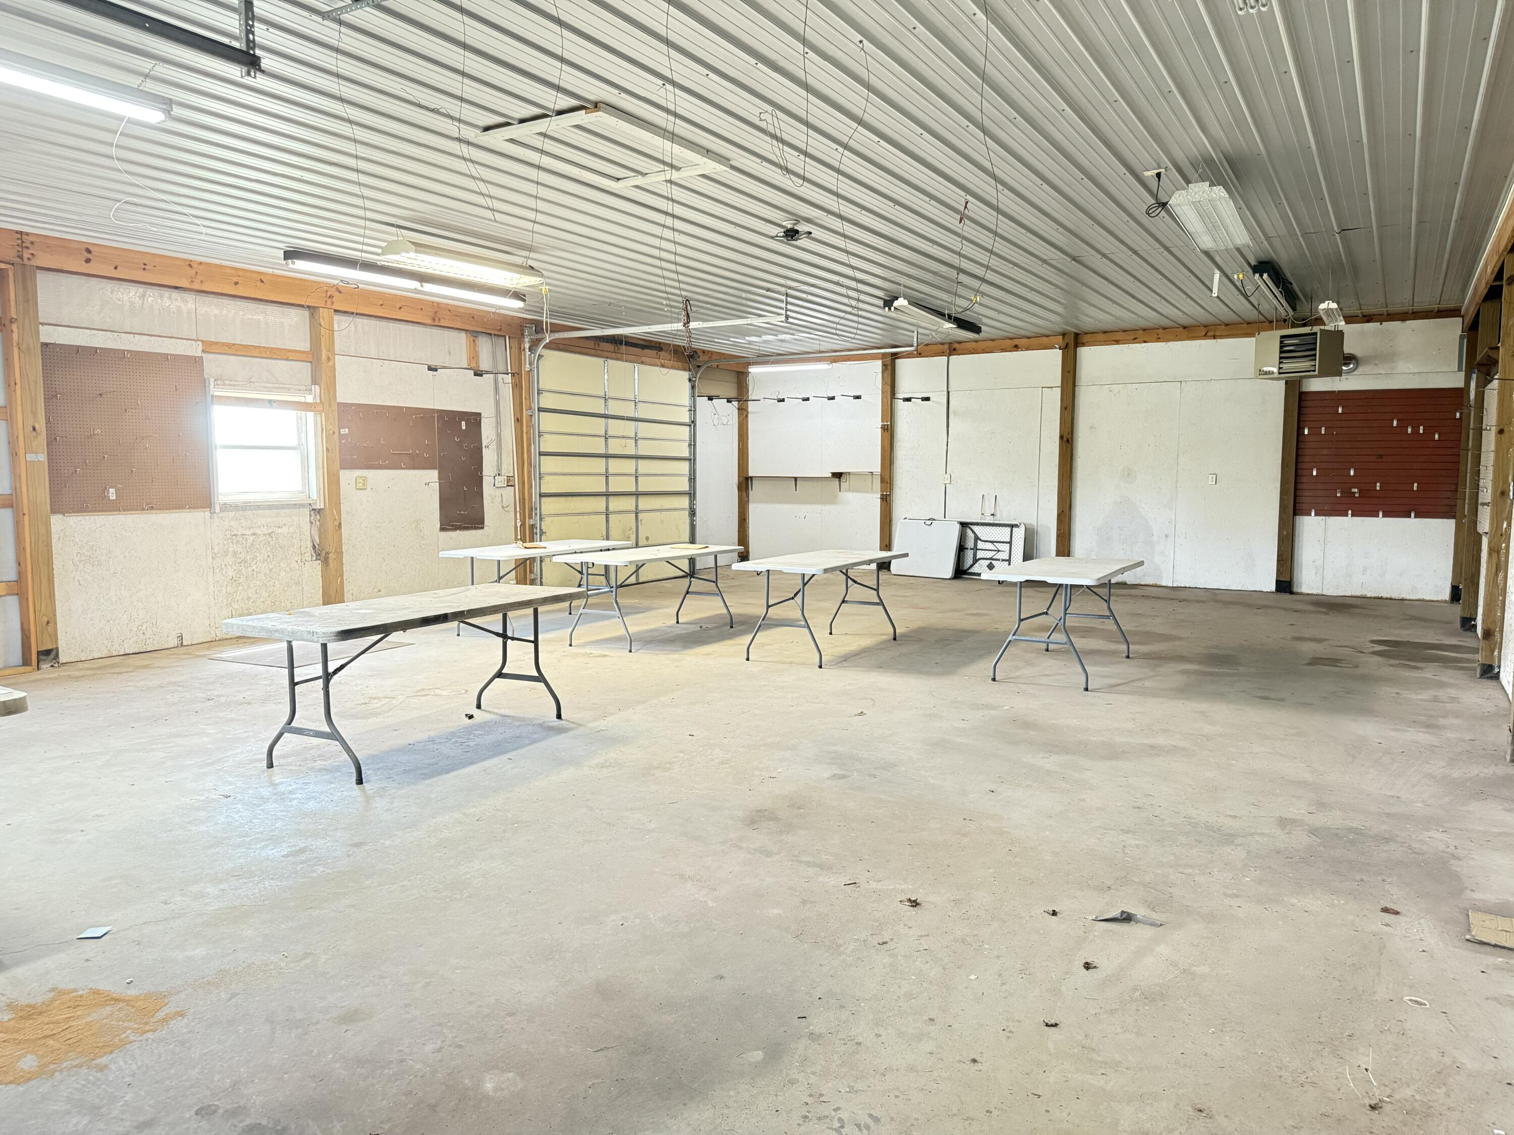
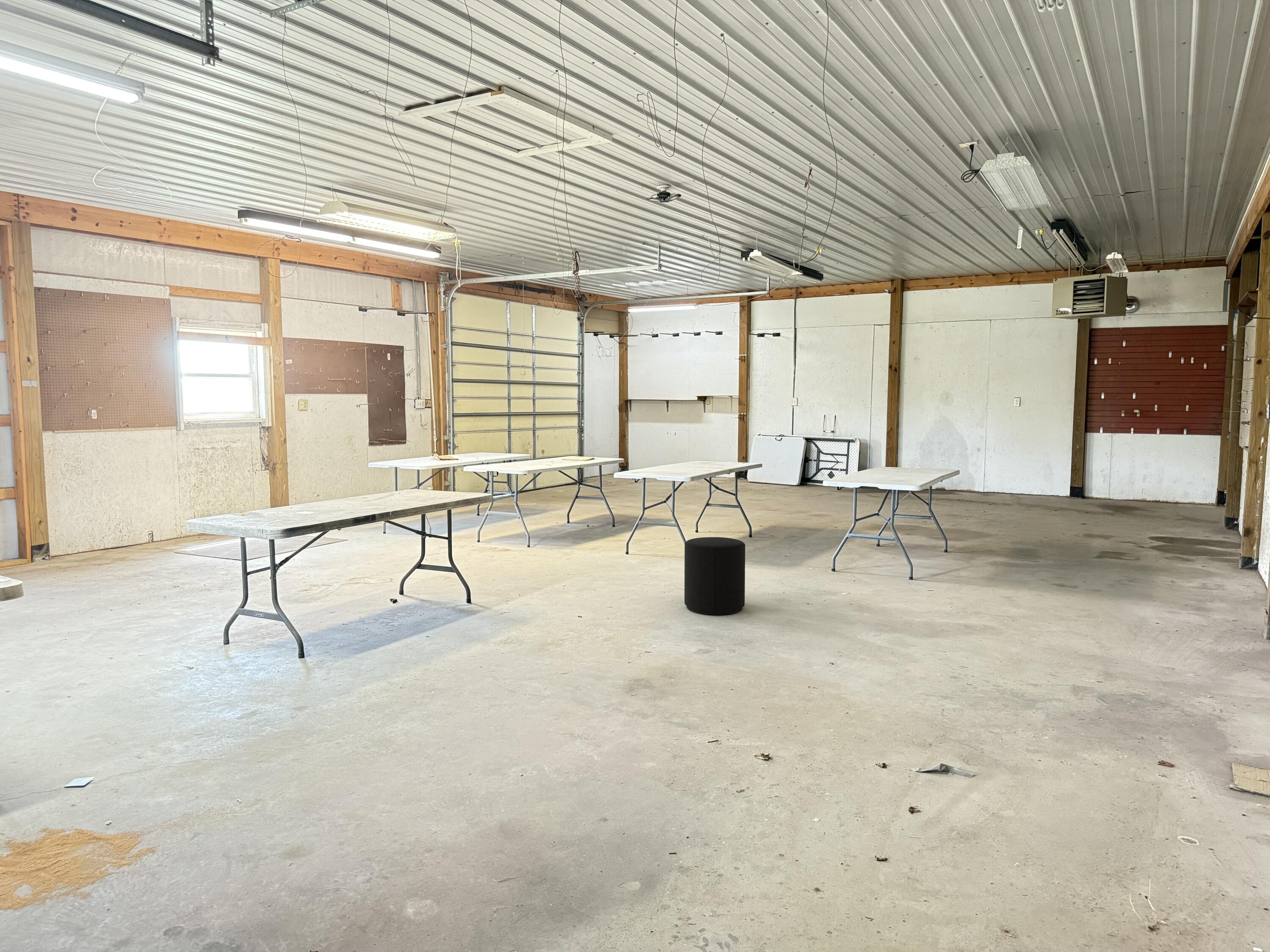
+ stool (714, 573)
